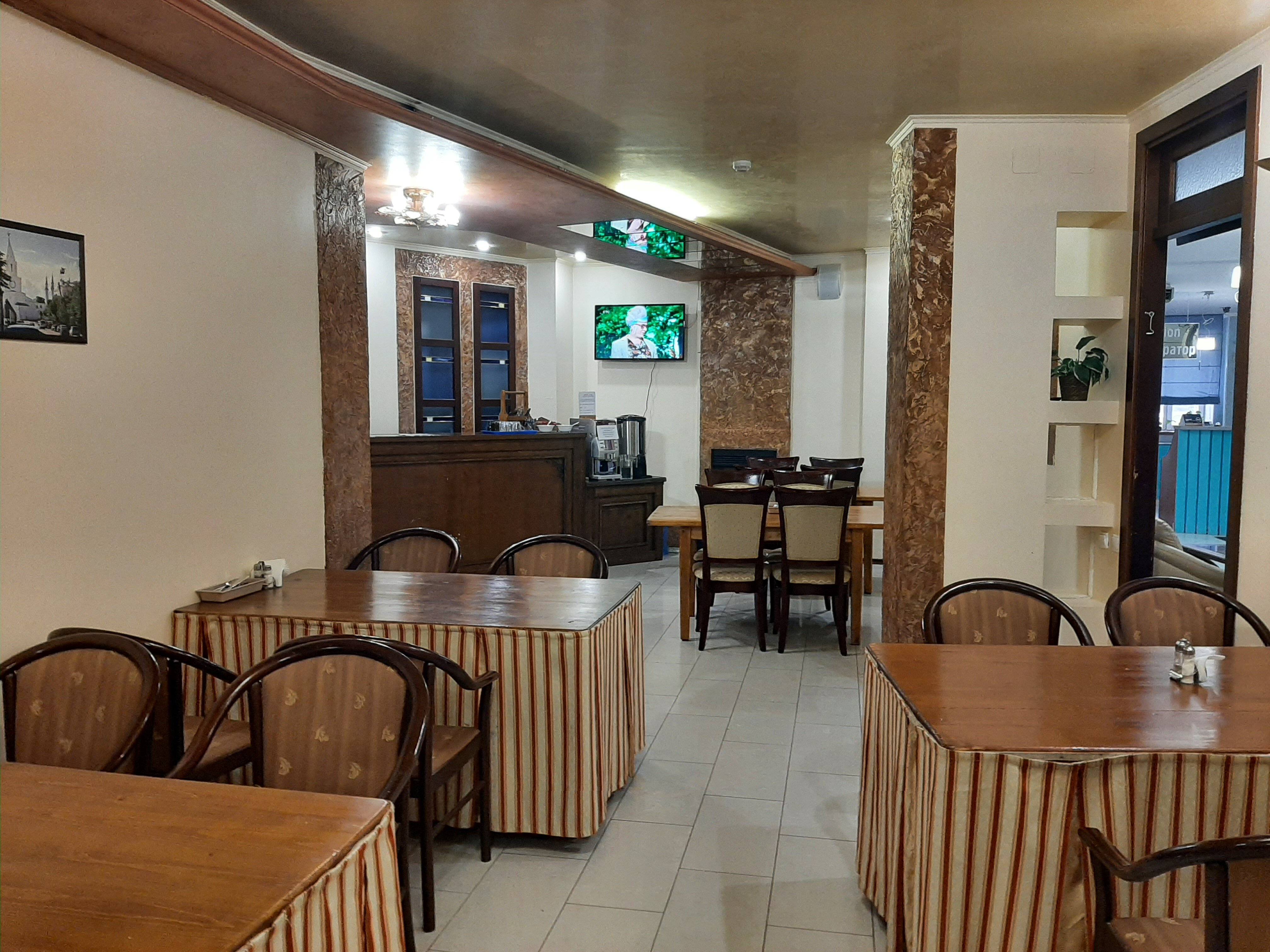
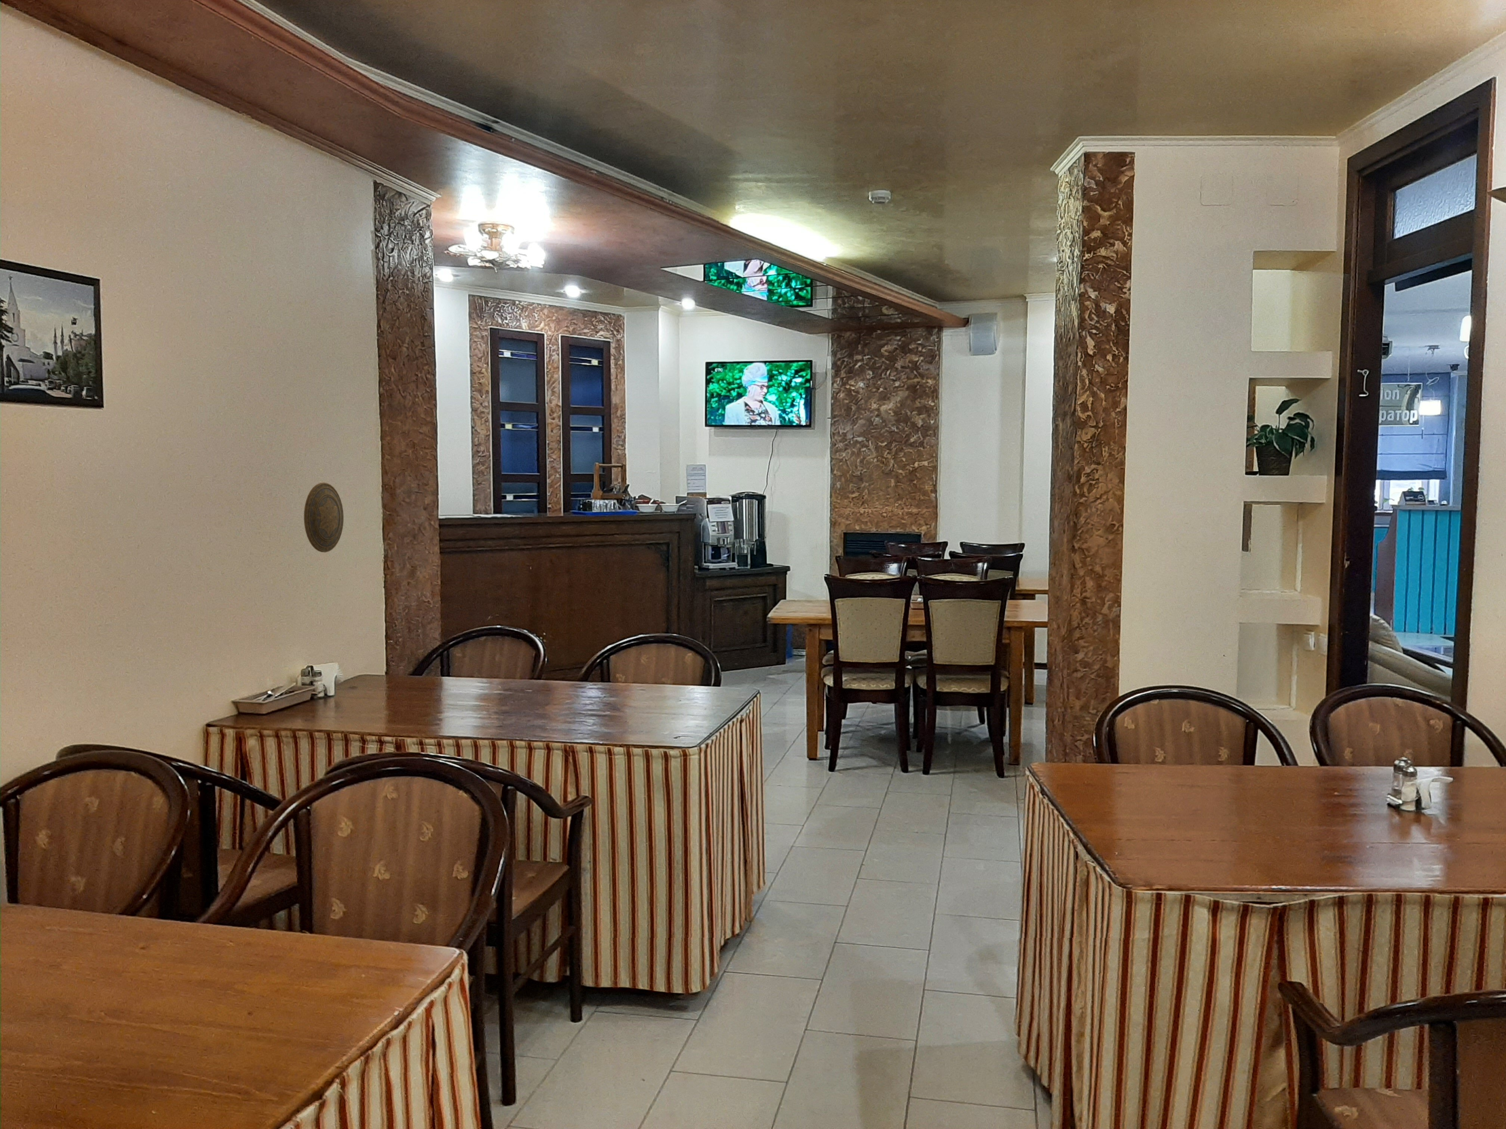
+ decorative plate (327, 517)
